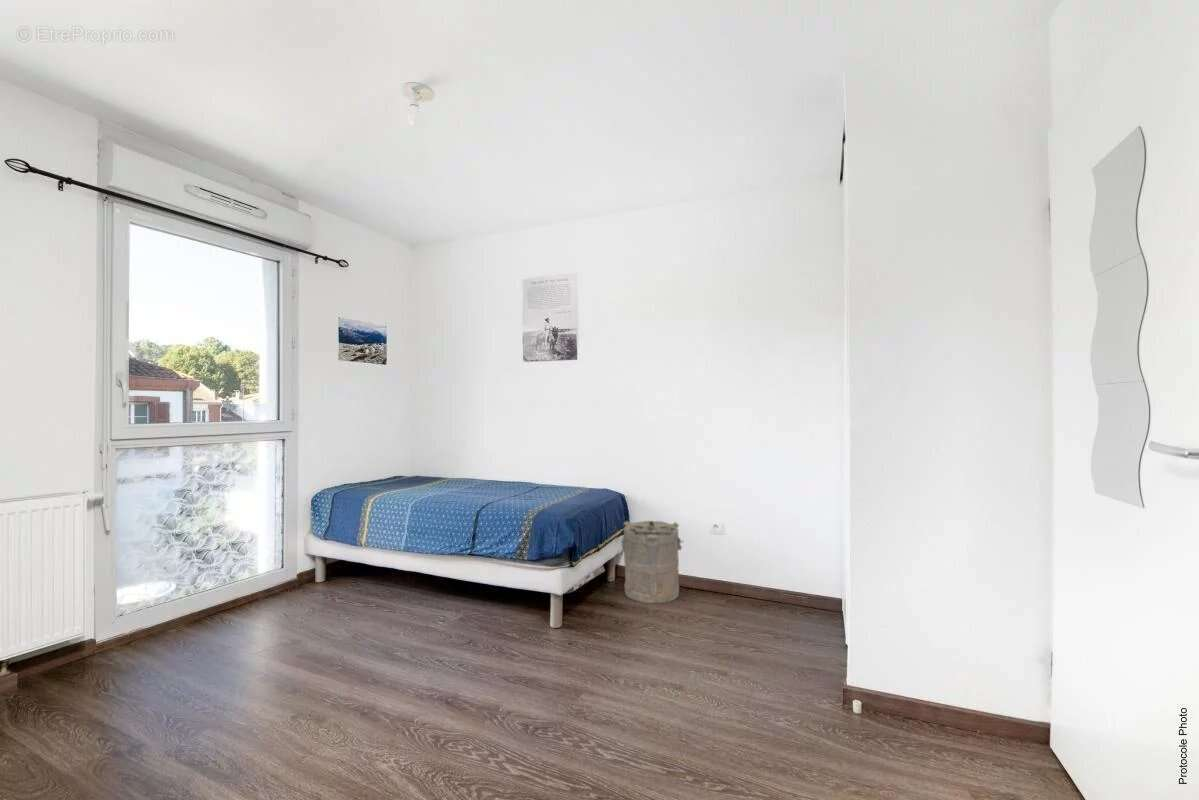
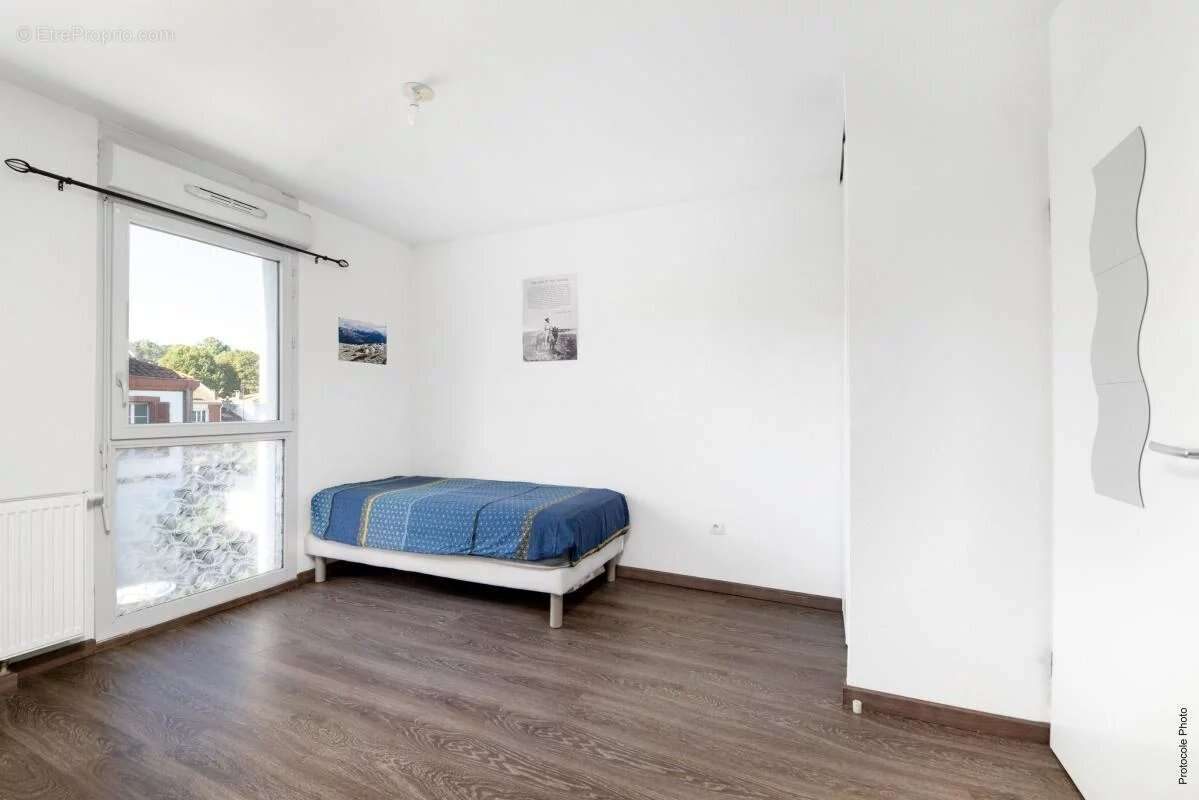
- laundry hamper (649, 556)
